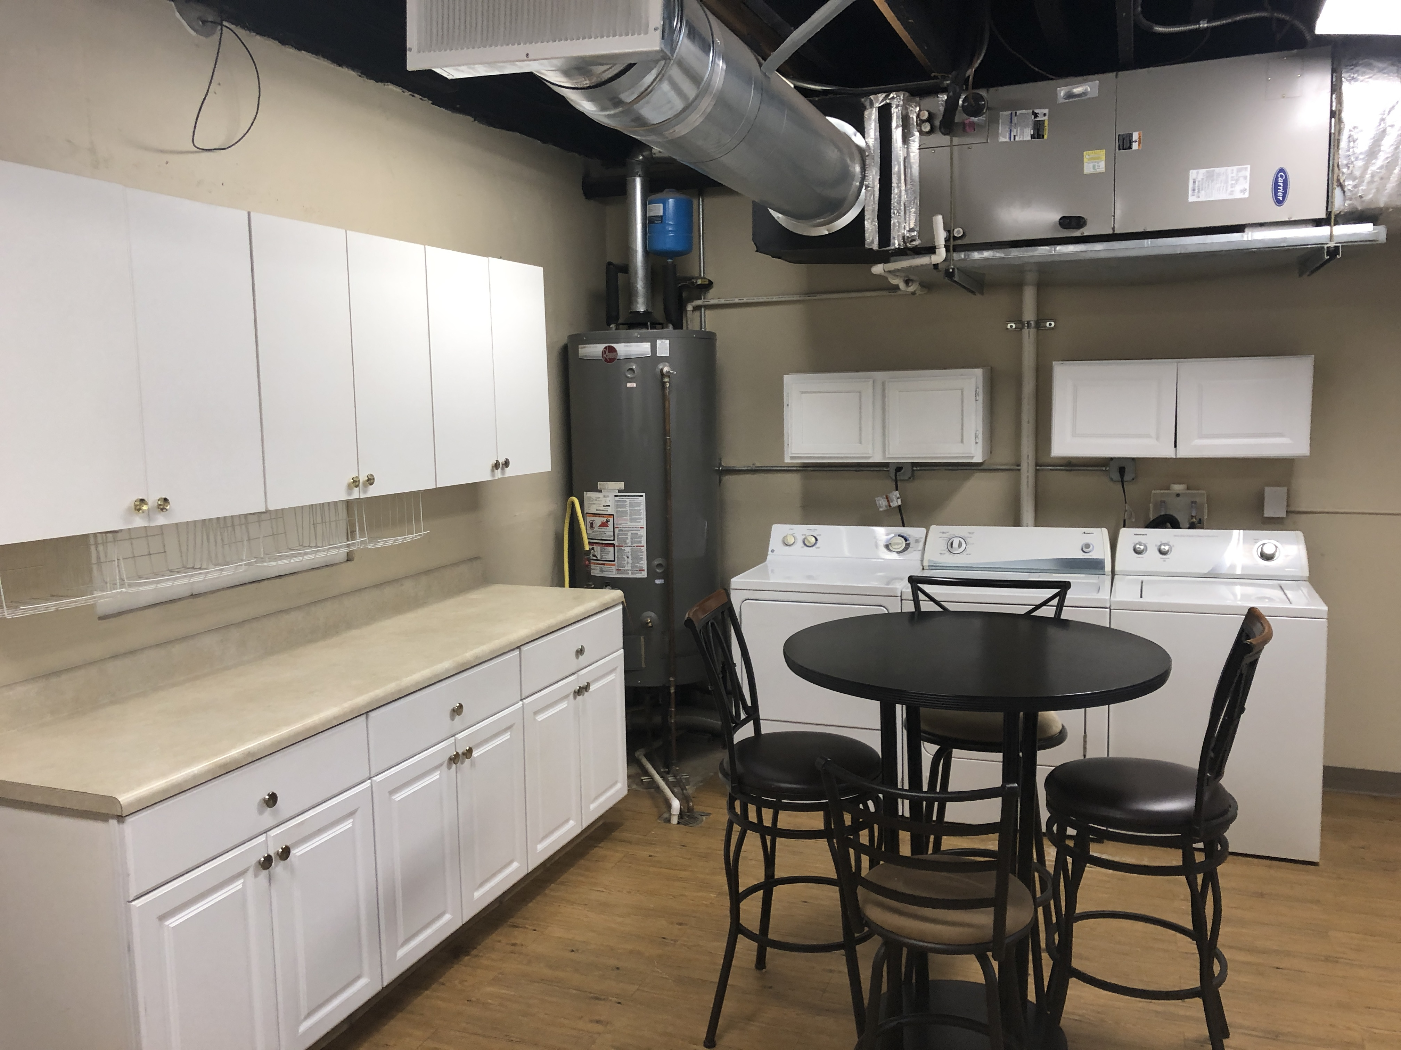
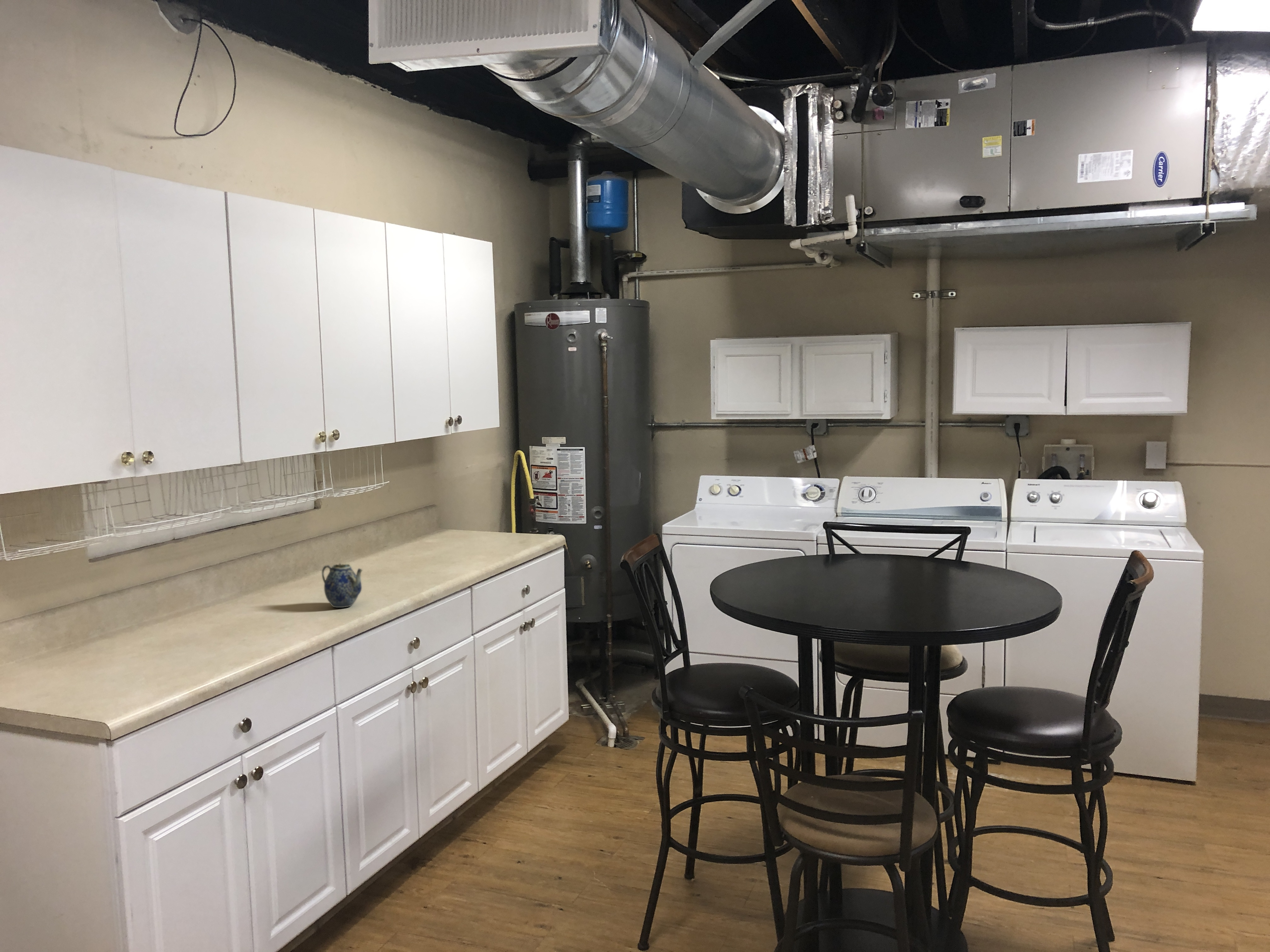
+ teapot (343, 584)
